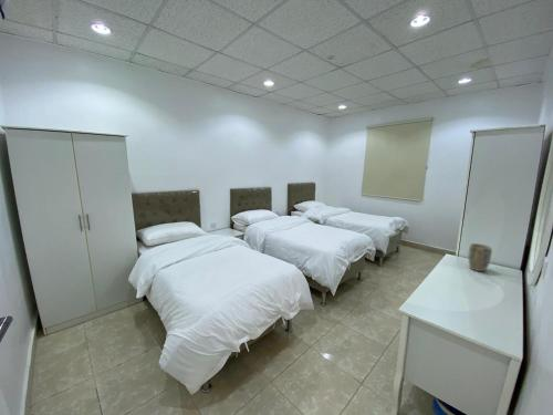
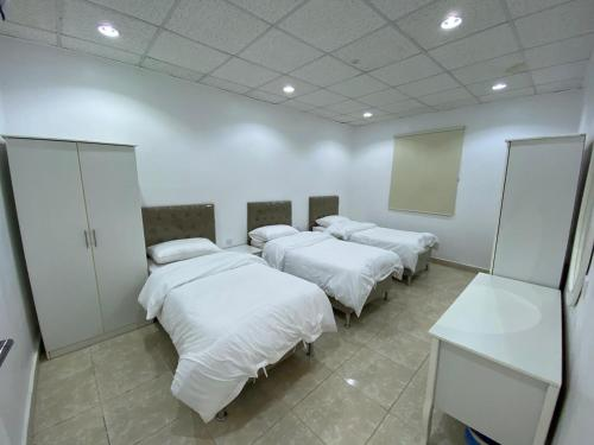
- plant pot (479, 257)
